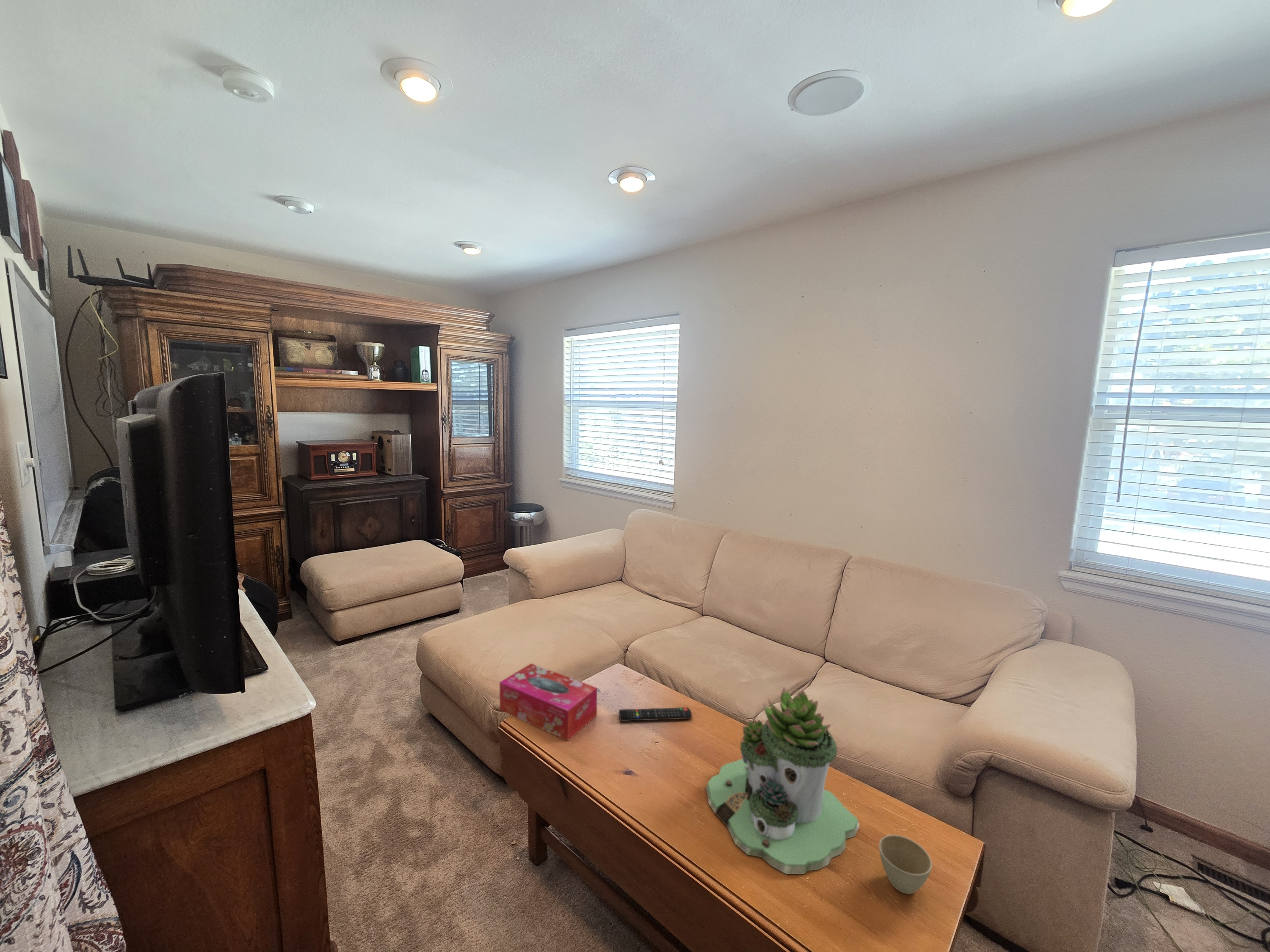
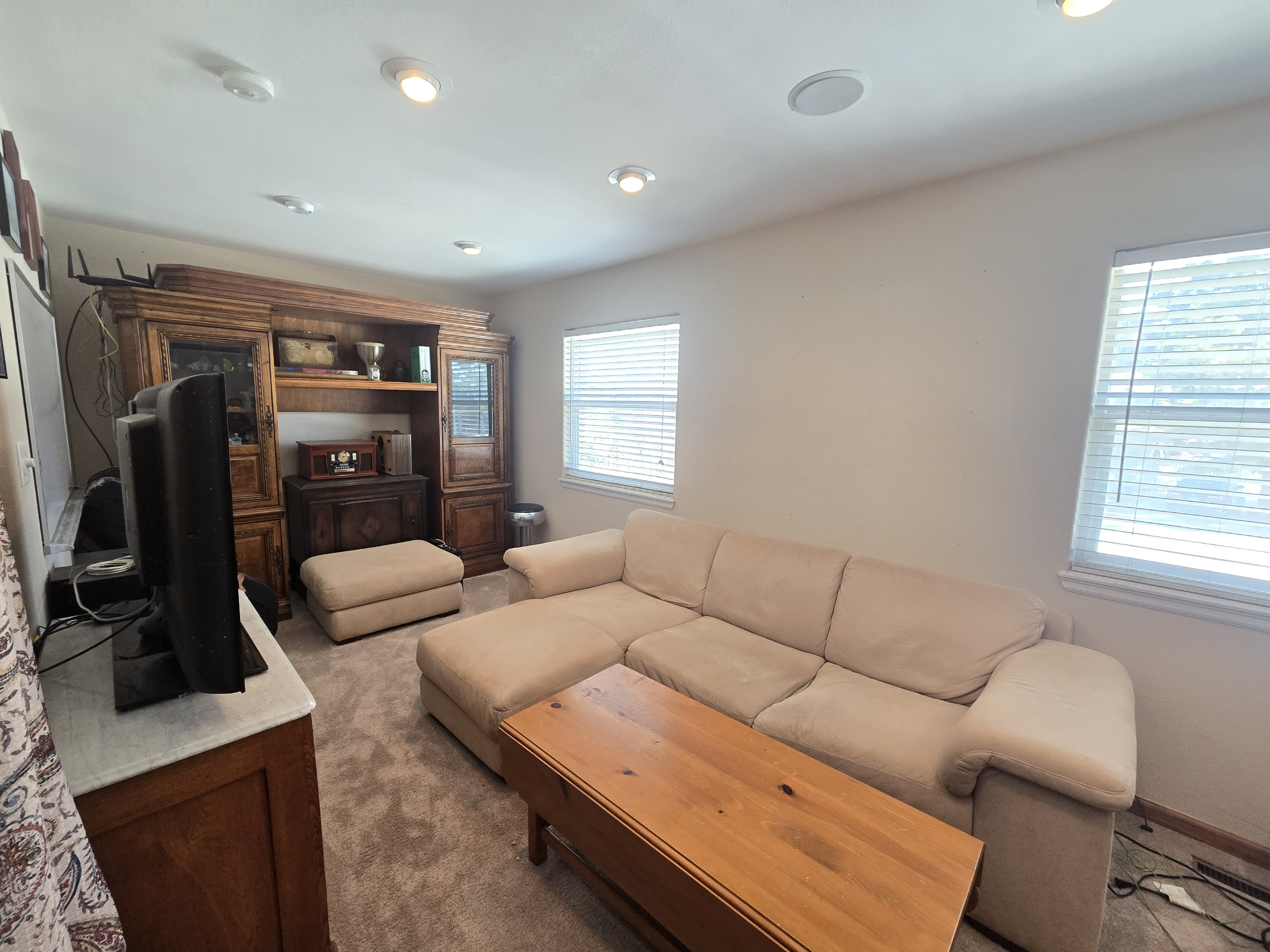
- succulent planter (777, 754)
- tissue box (548, 699)
- flower pot (903, 868)
- remote control (655, 715)
